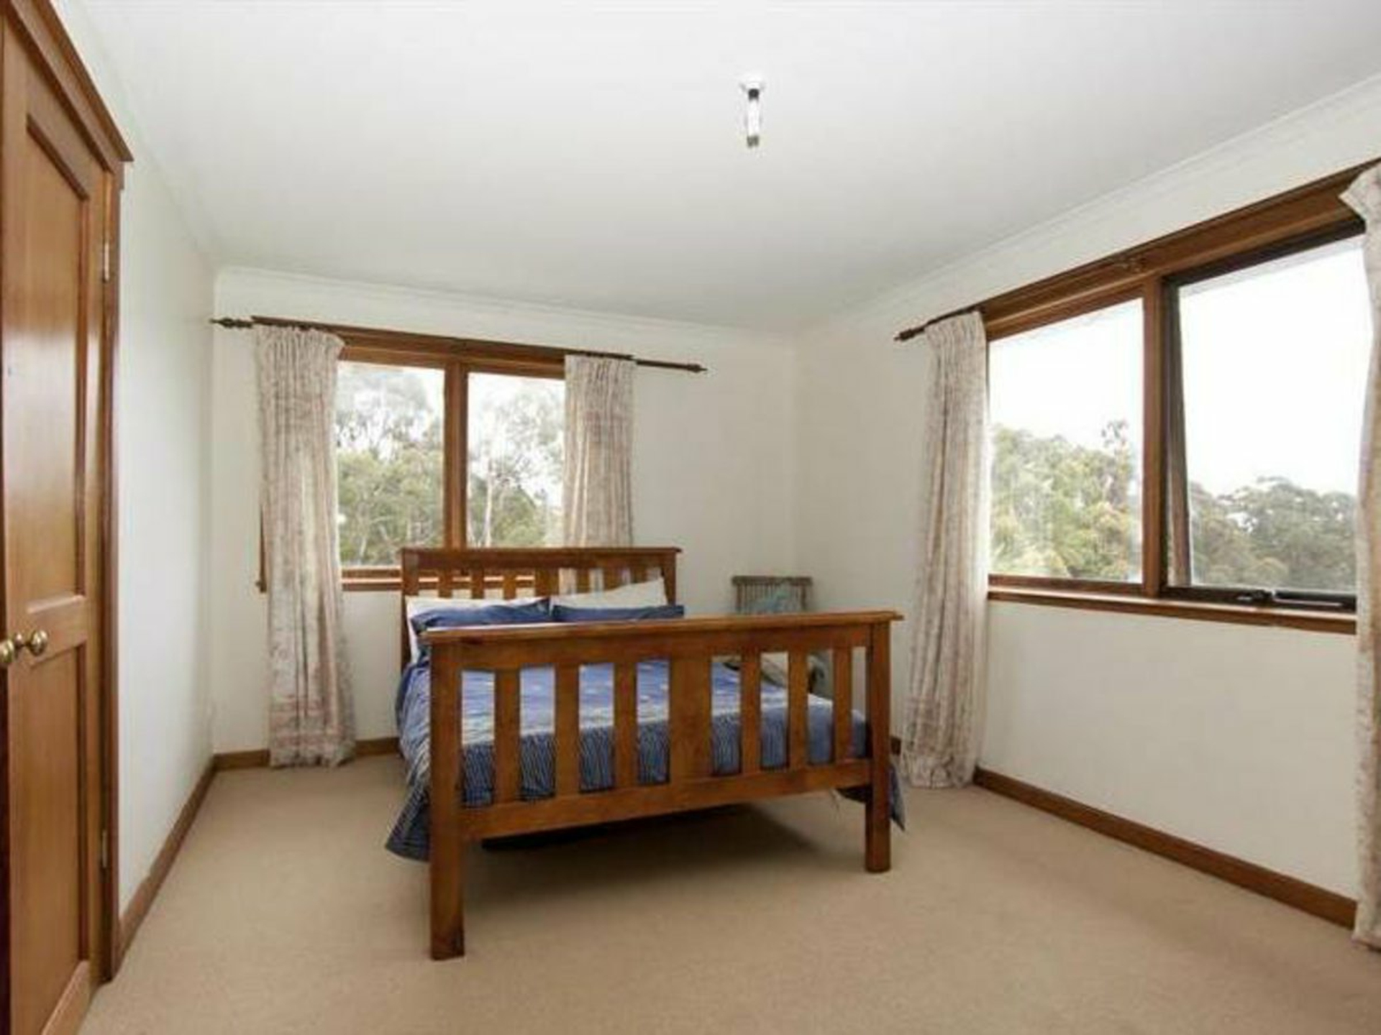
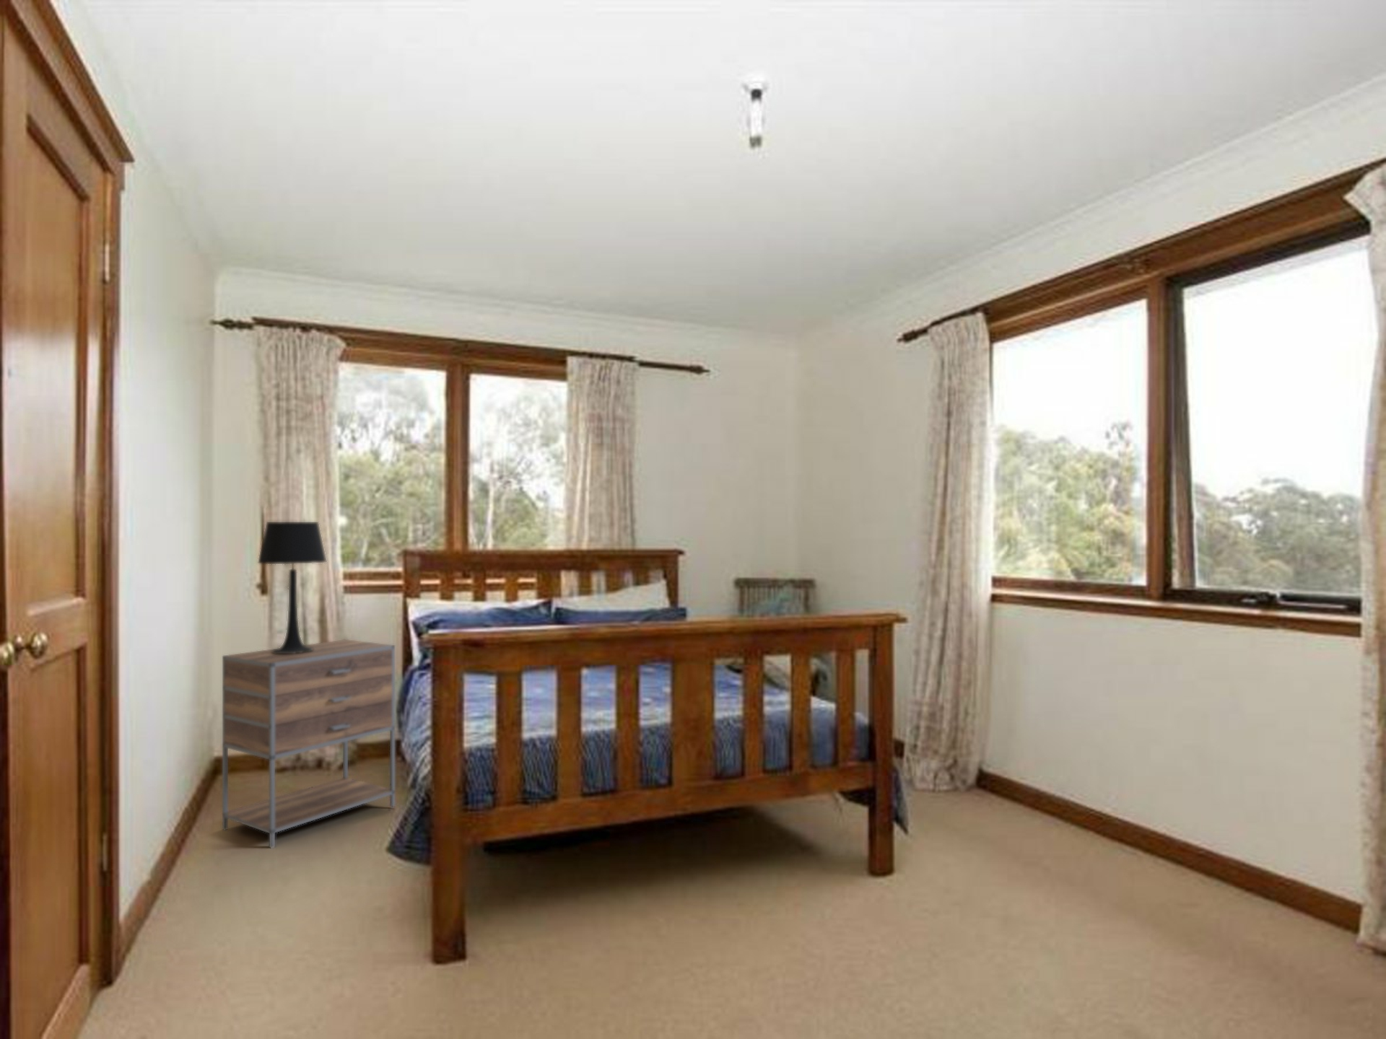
+ table lamp (292, 586)
+ nightstand (314, 733)
